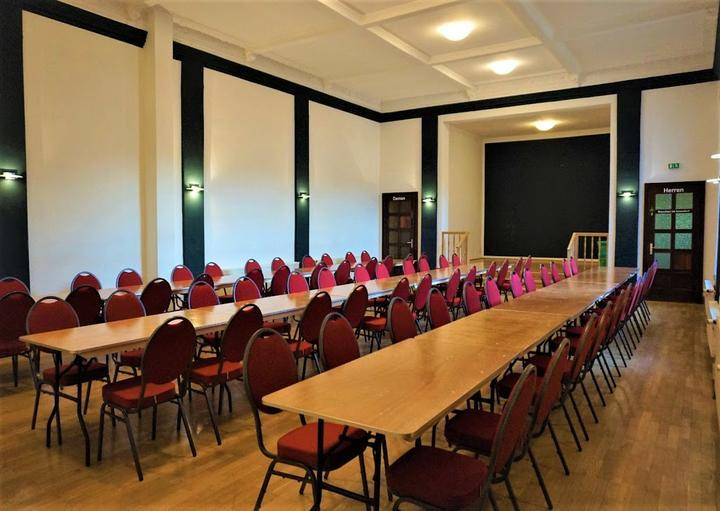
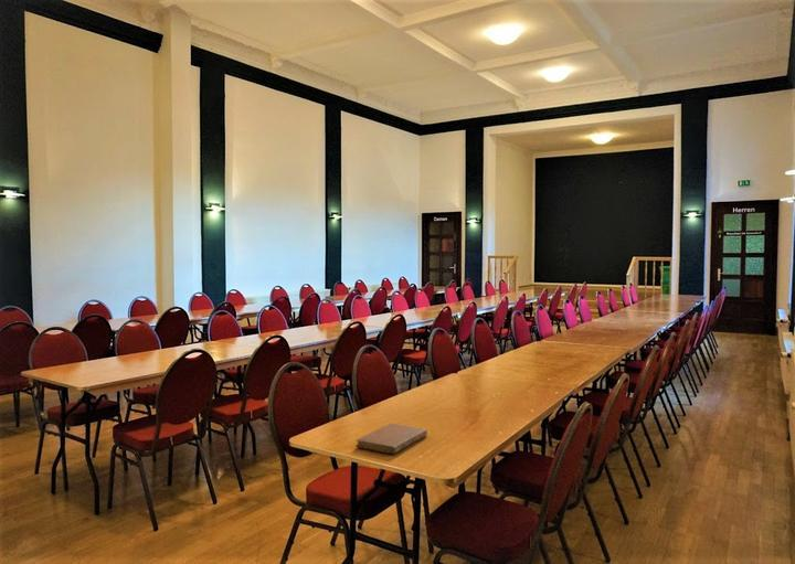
+ notebook (392, 437)
